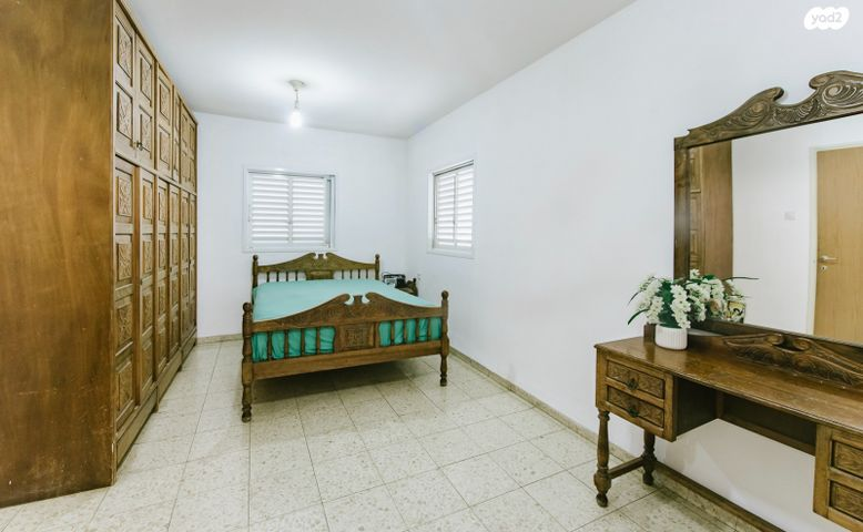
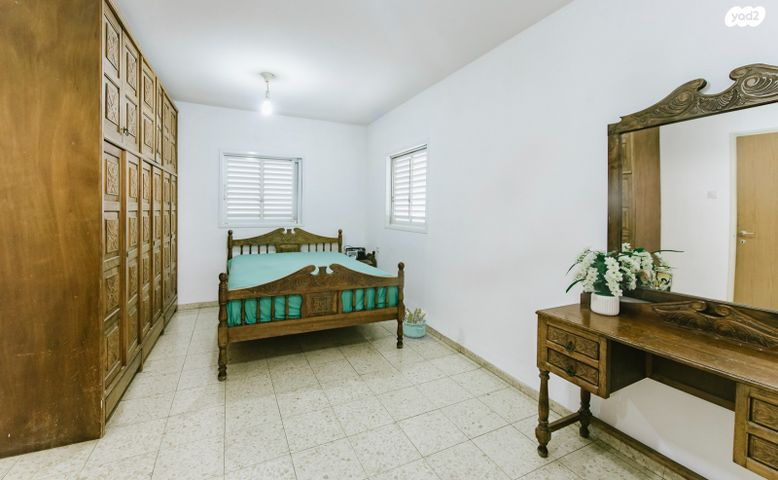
+ decorative plant (414, 321)
